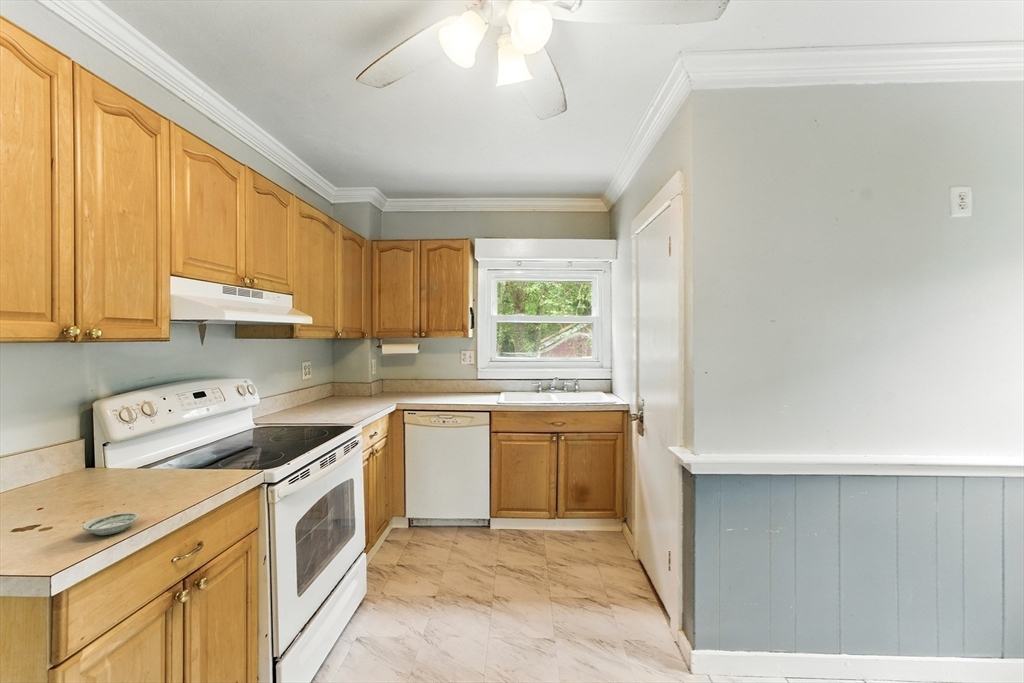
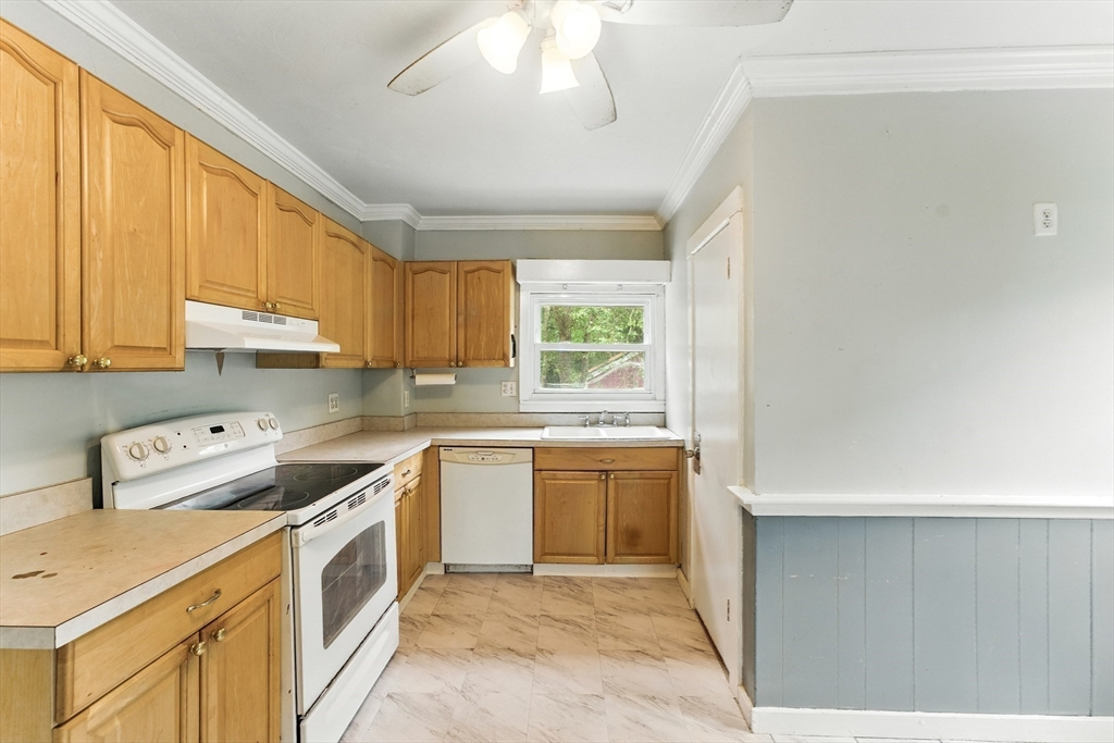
- saucer (111, 525)
